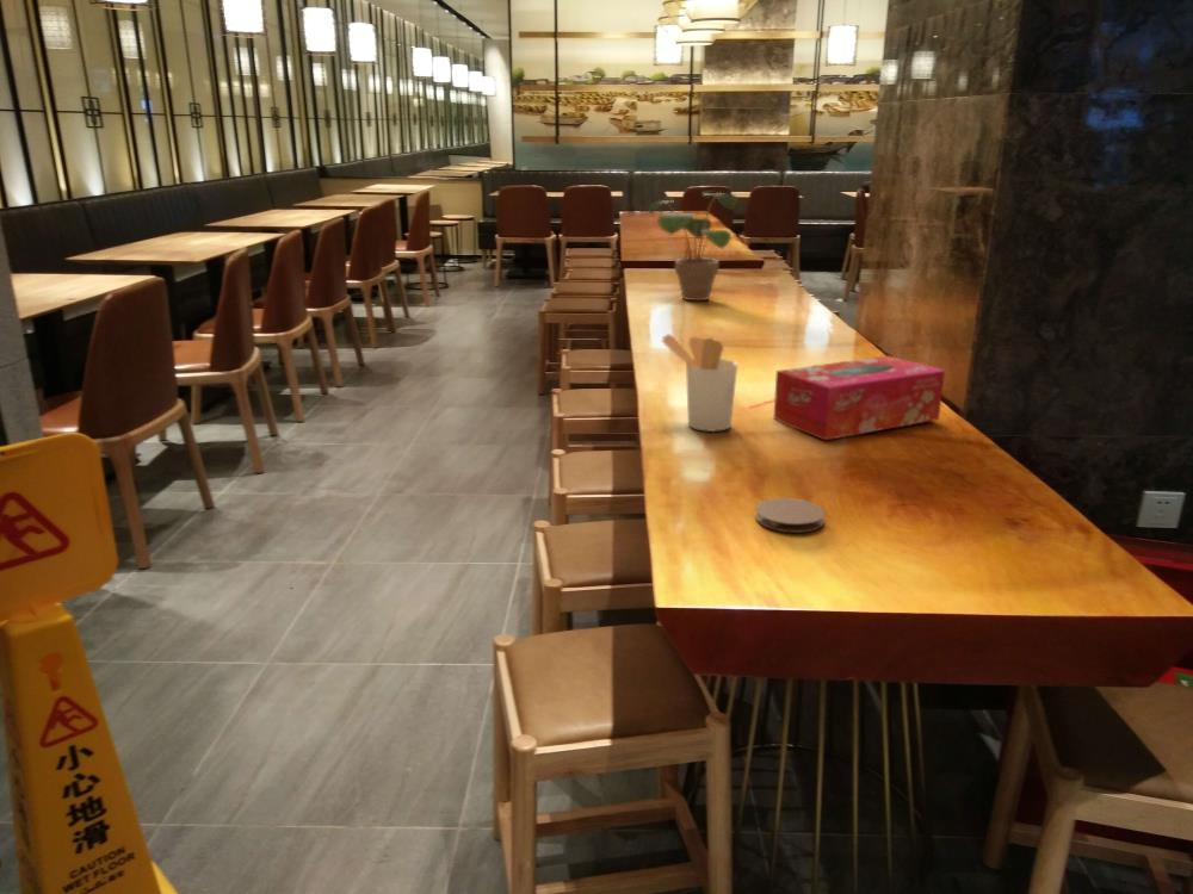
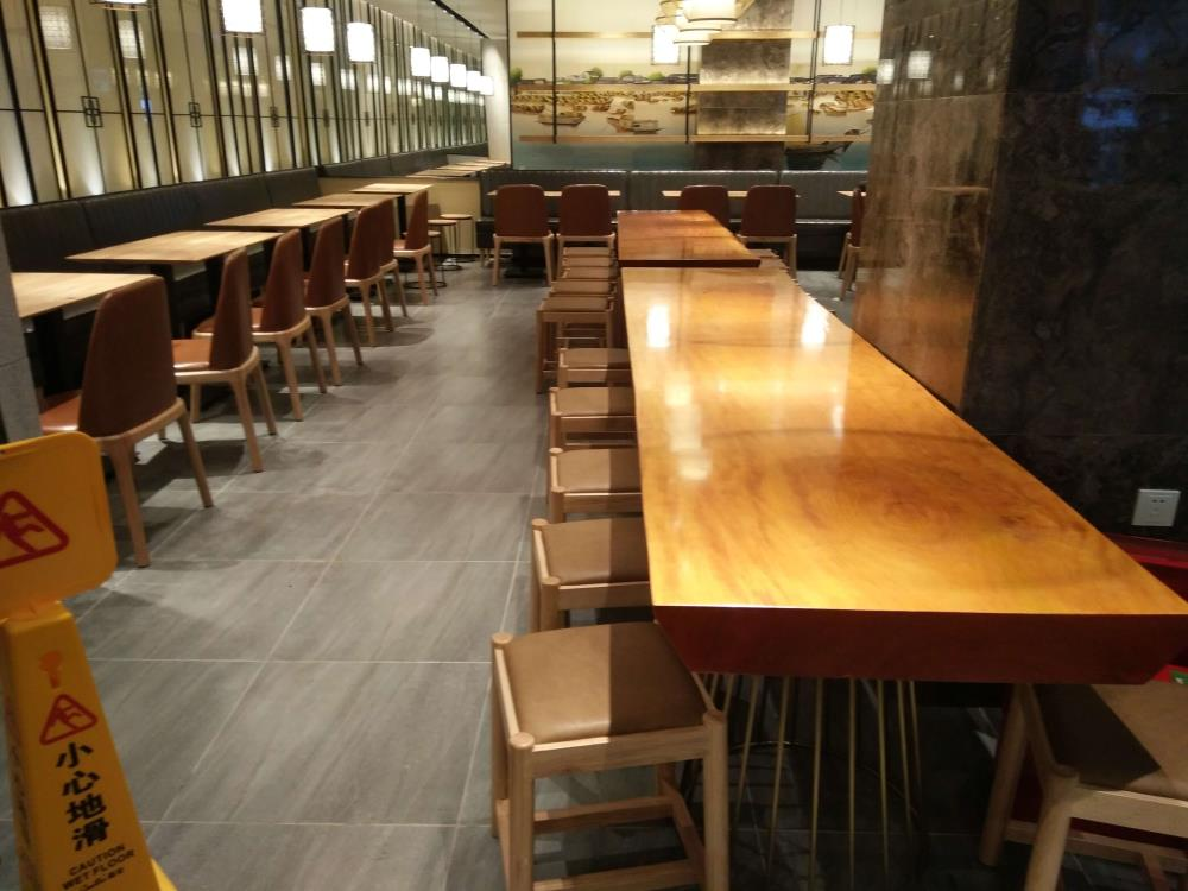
- potted plant (696, 246)
- coaster (789, 514)
- tissue box (858, 395)
- utensil holder (697, 379)
